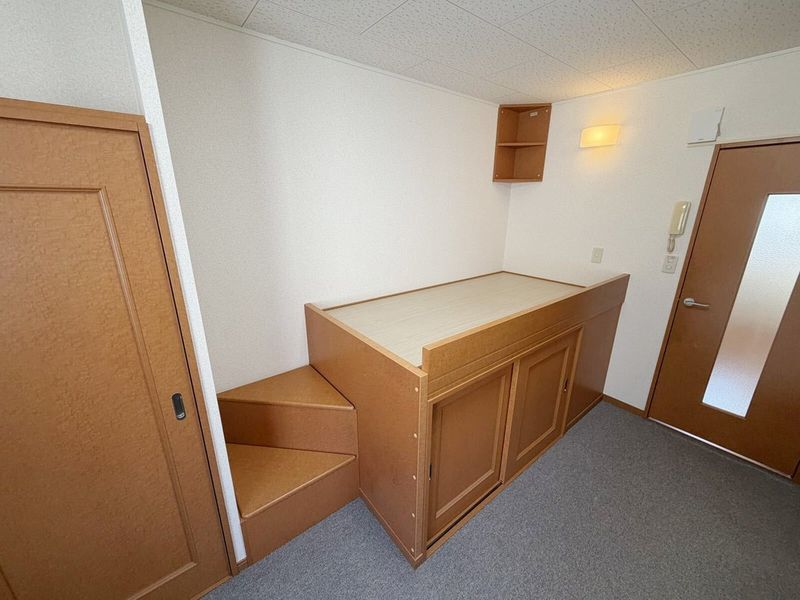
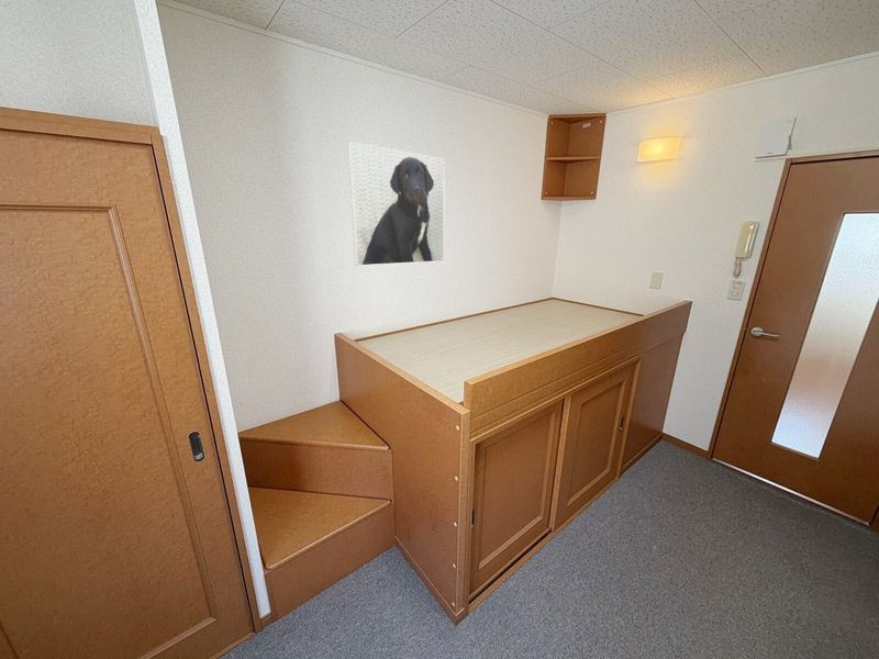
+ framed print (401, 209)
